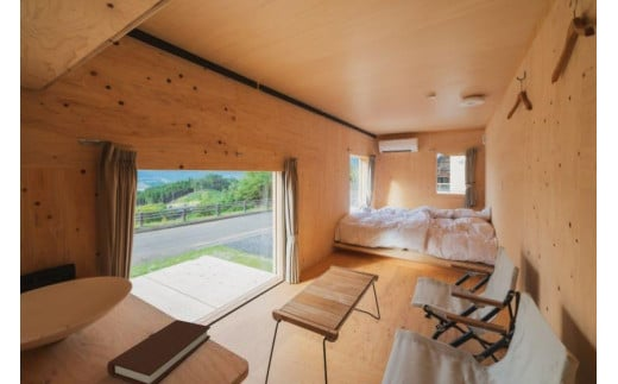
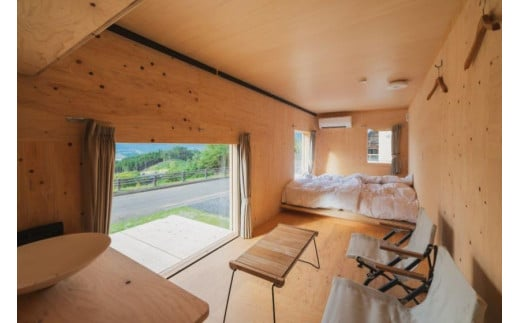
- book (164, 347)
